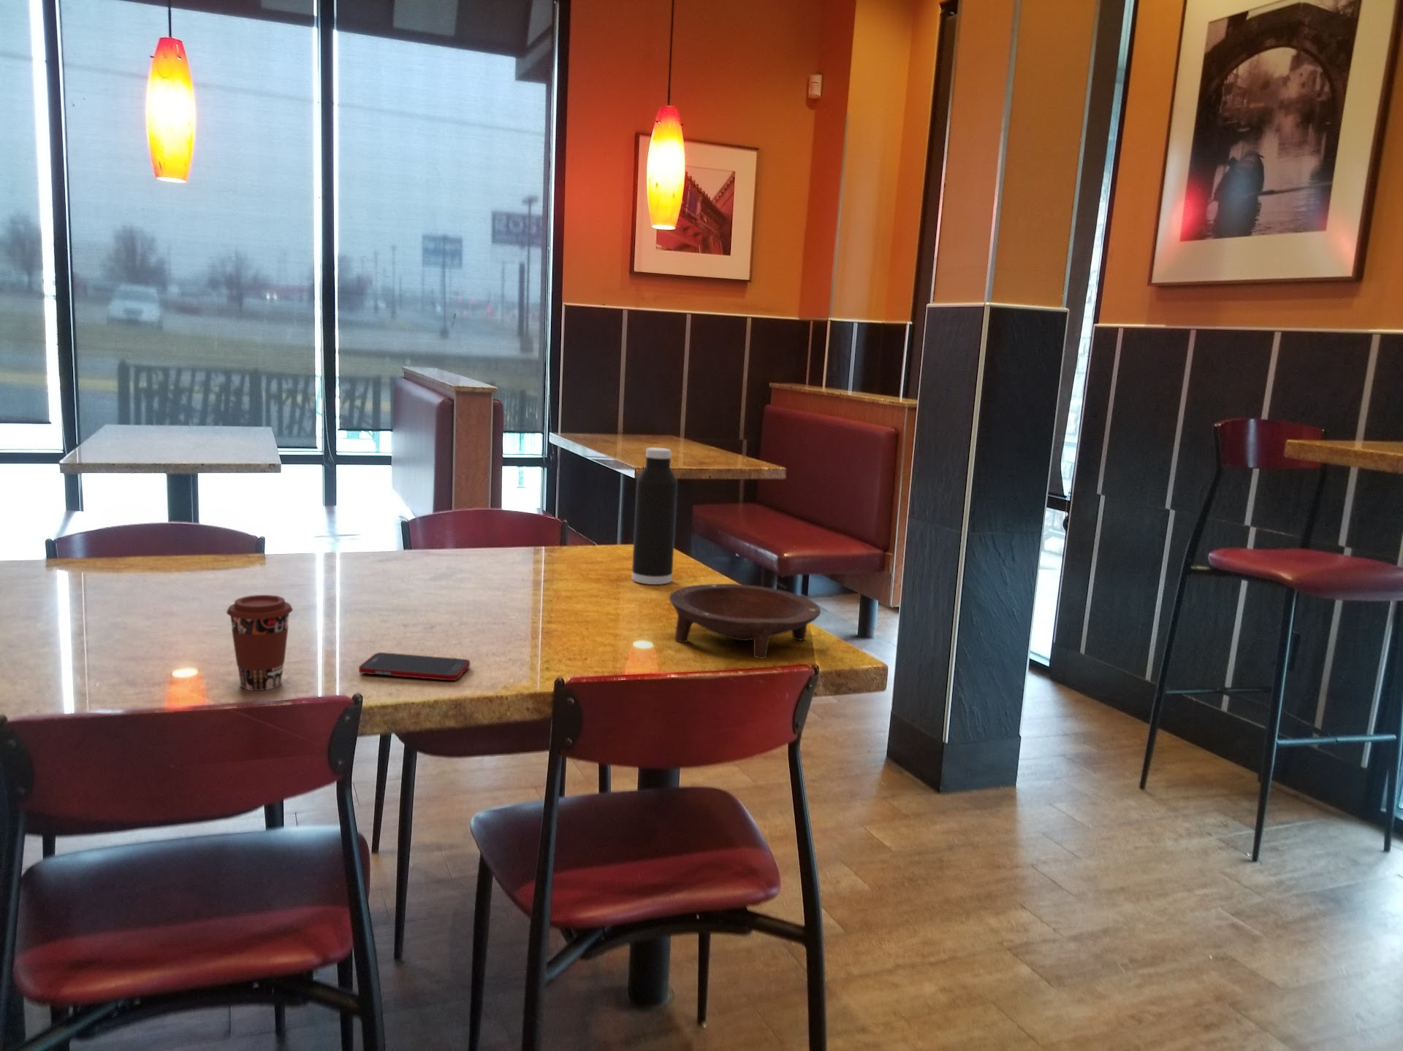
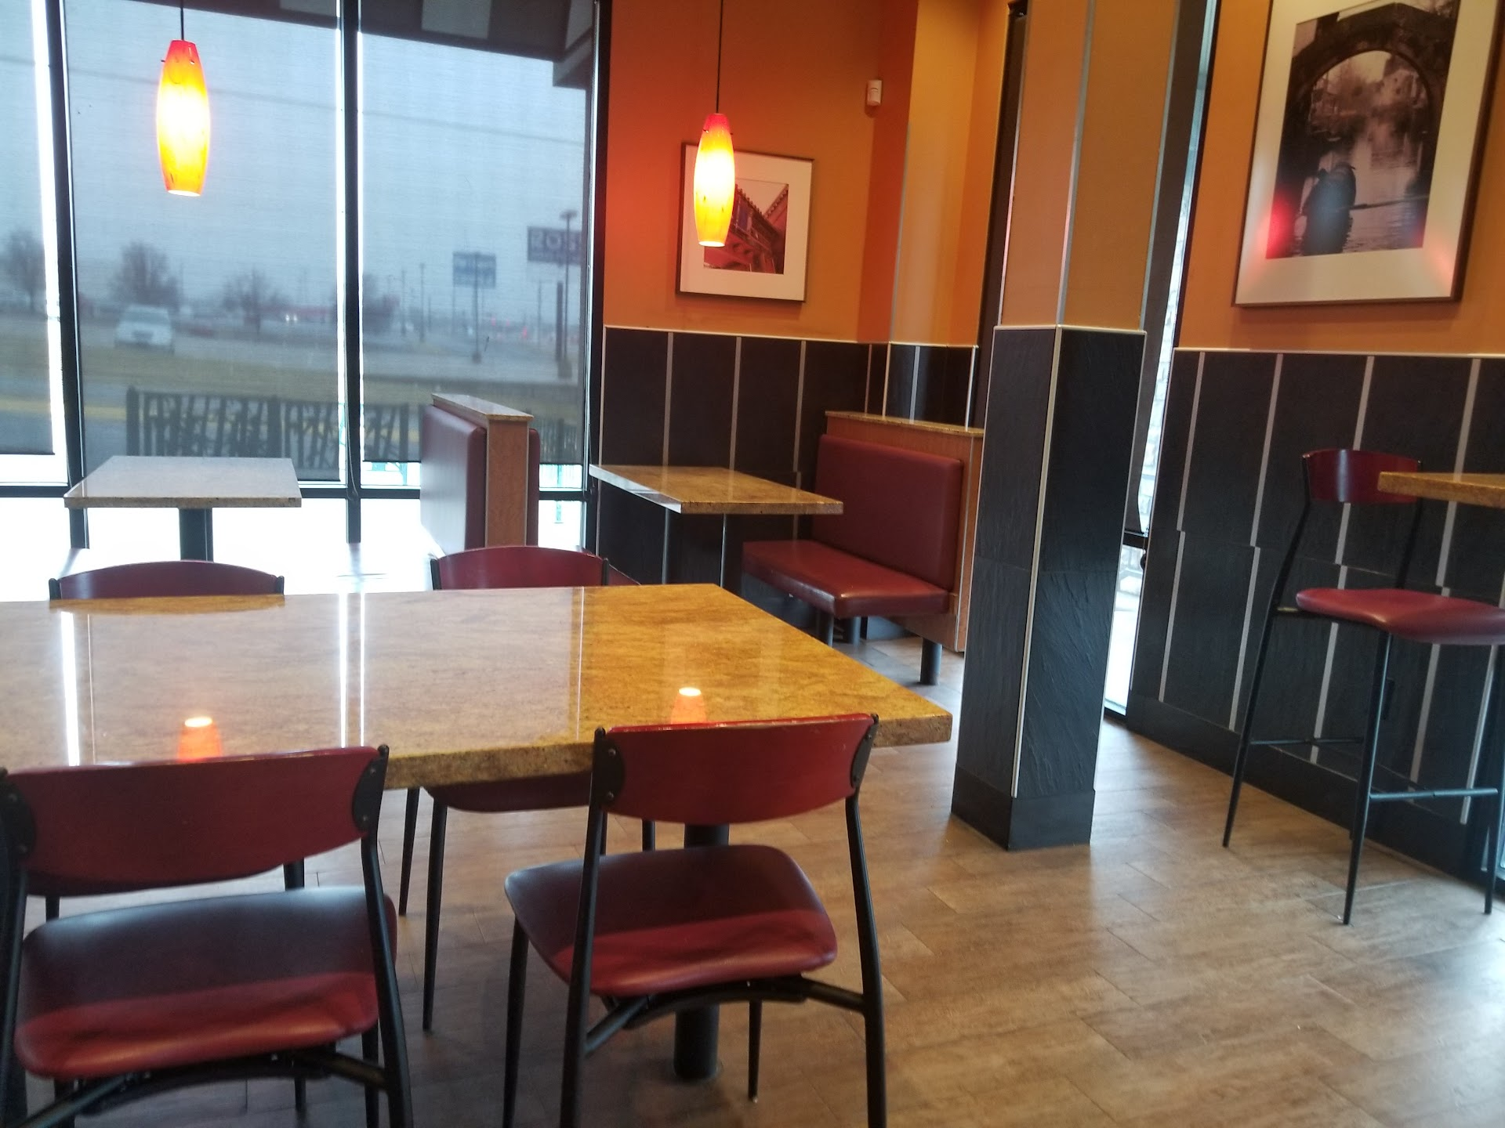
- bowl (743, 620)
- water bottle (655, 514)
- cell phone (415, 667)
- coffee cup (260, 643)
